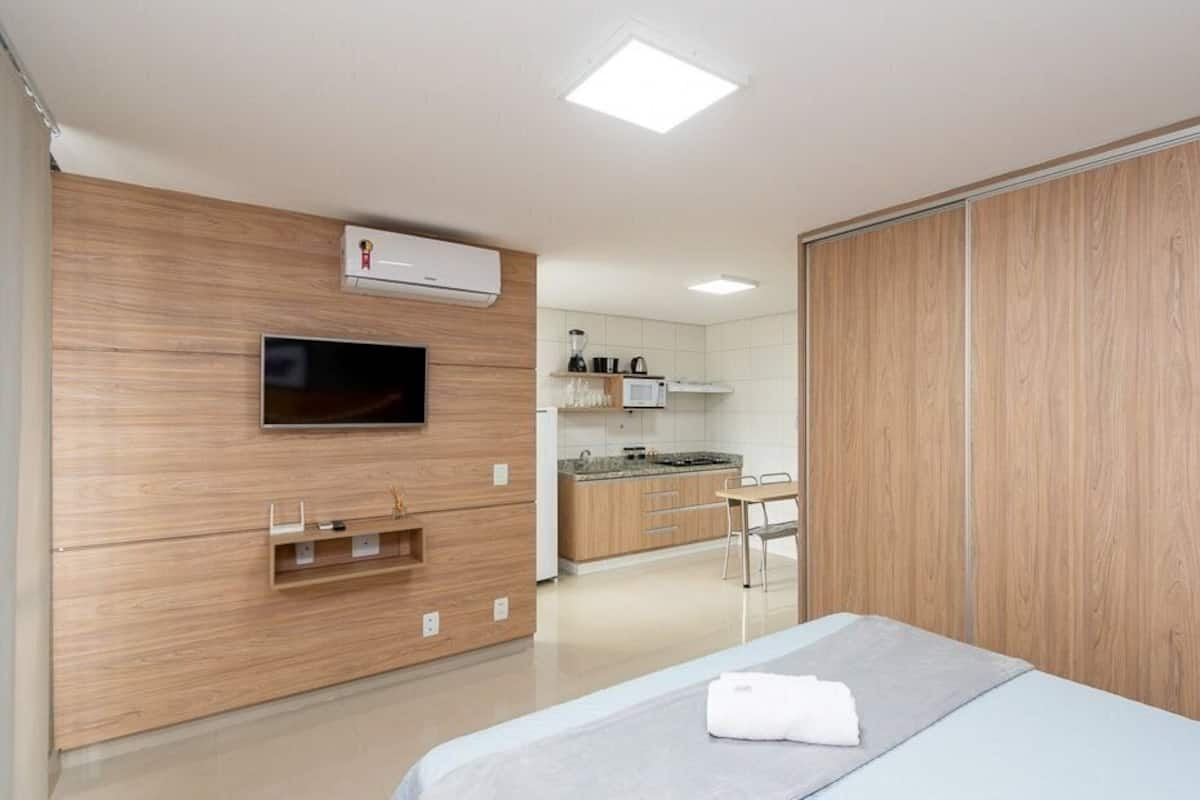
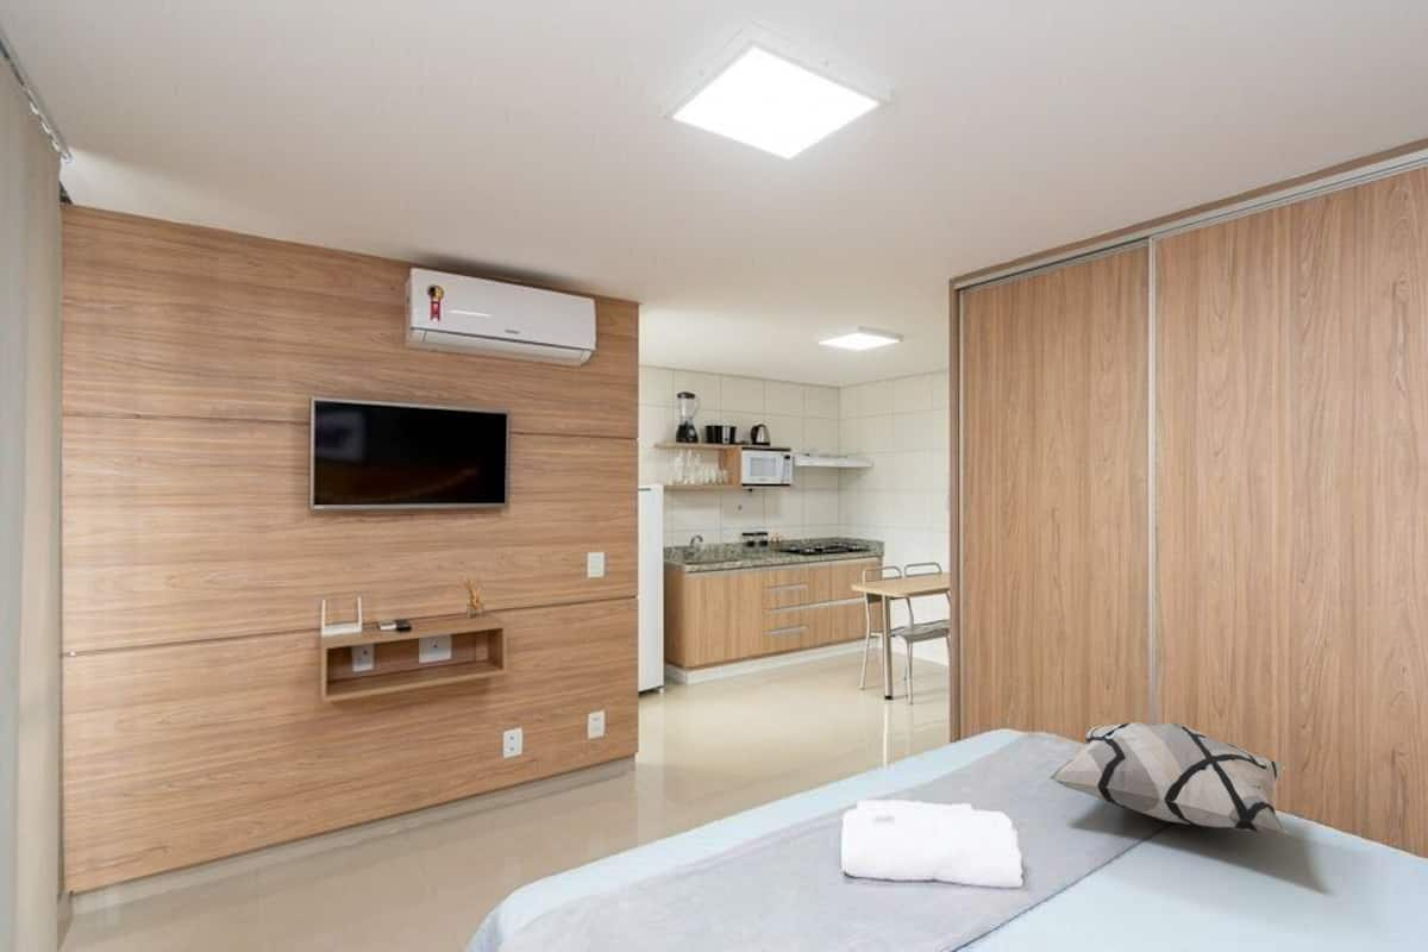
+ decorative pillow (1170, 772)
